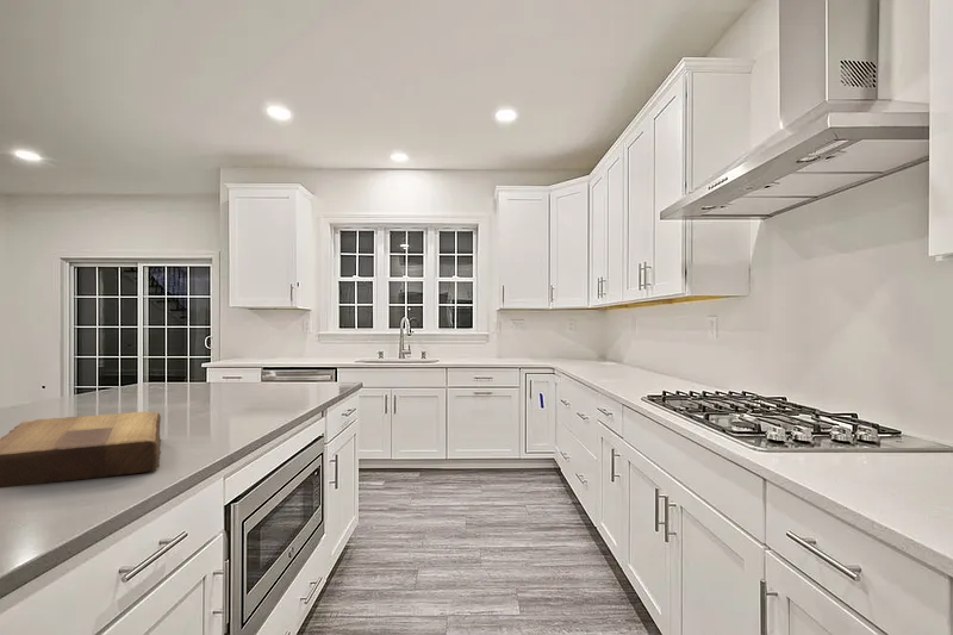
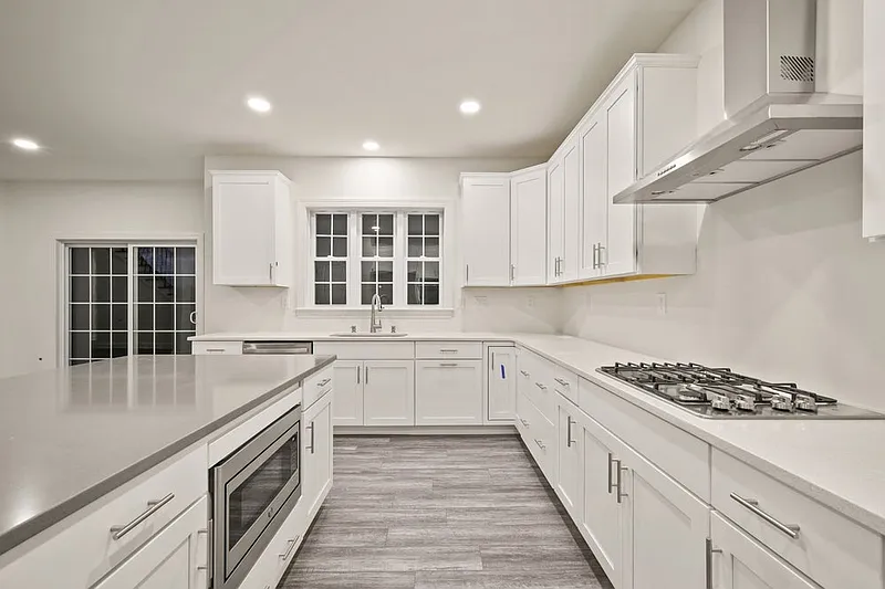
- cutting board (85, 442)
